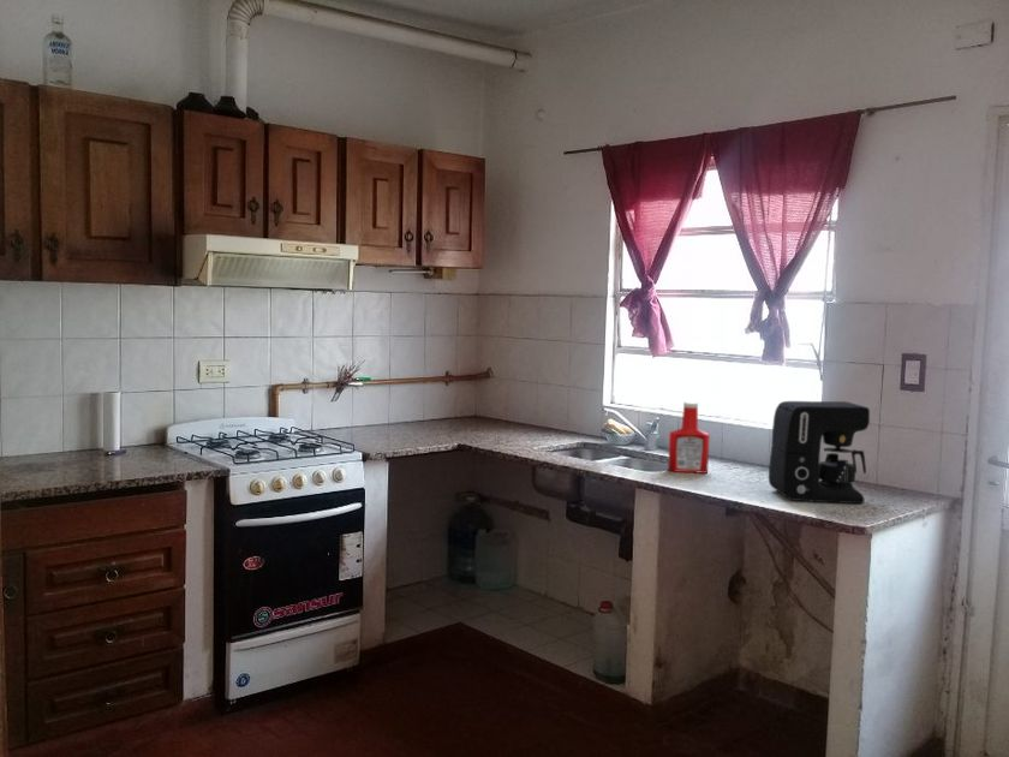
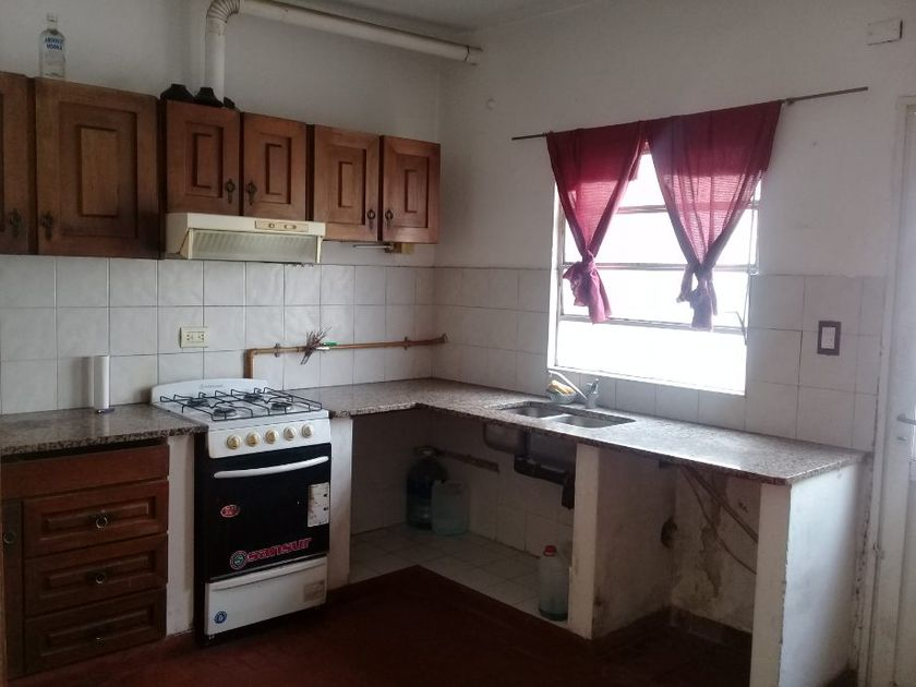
- coffee maker (824, 449)
- soap bottle (688, 436)
